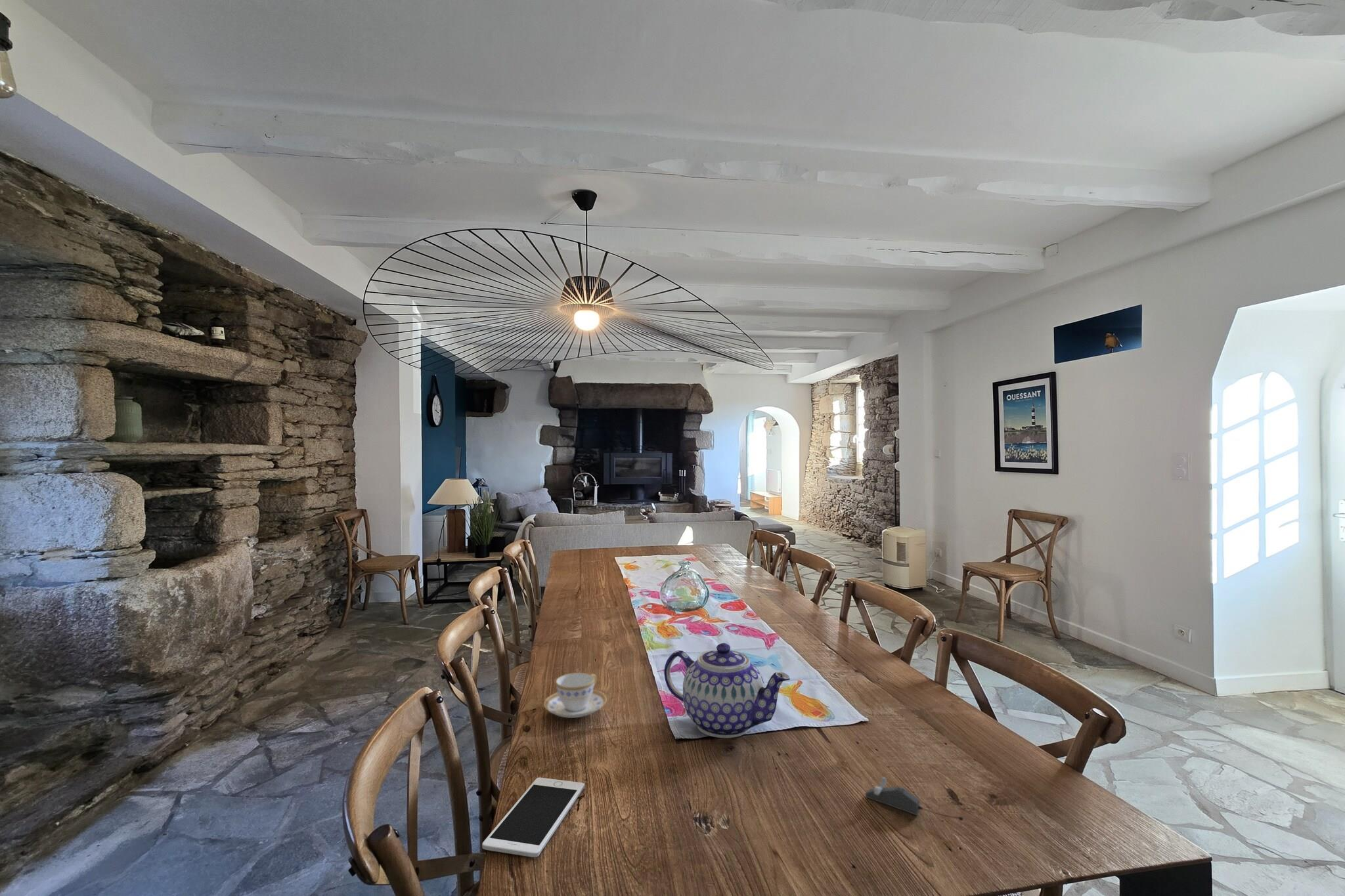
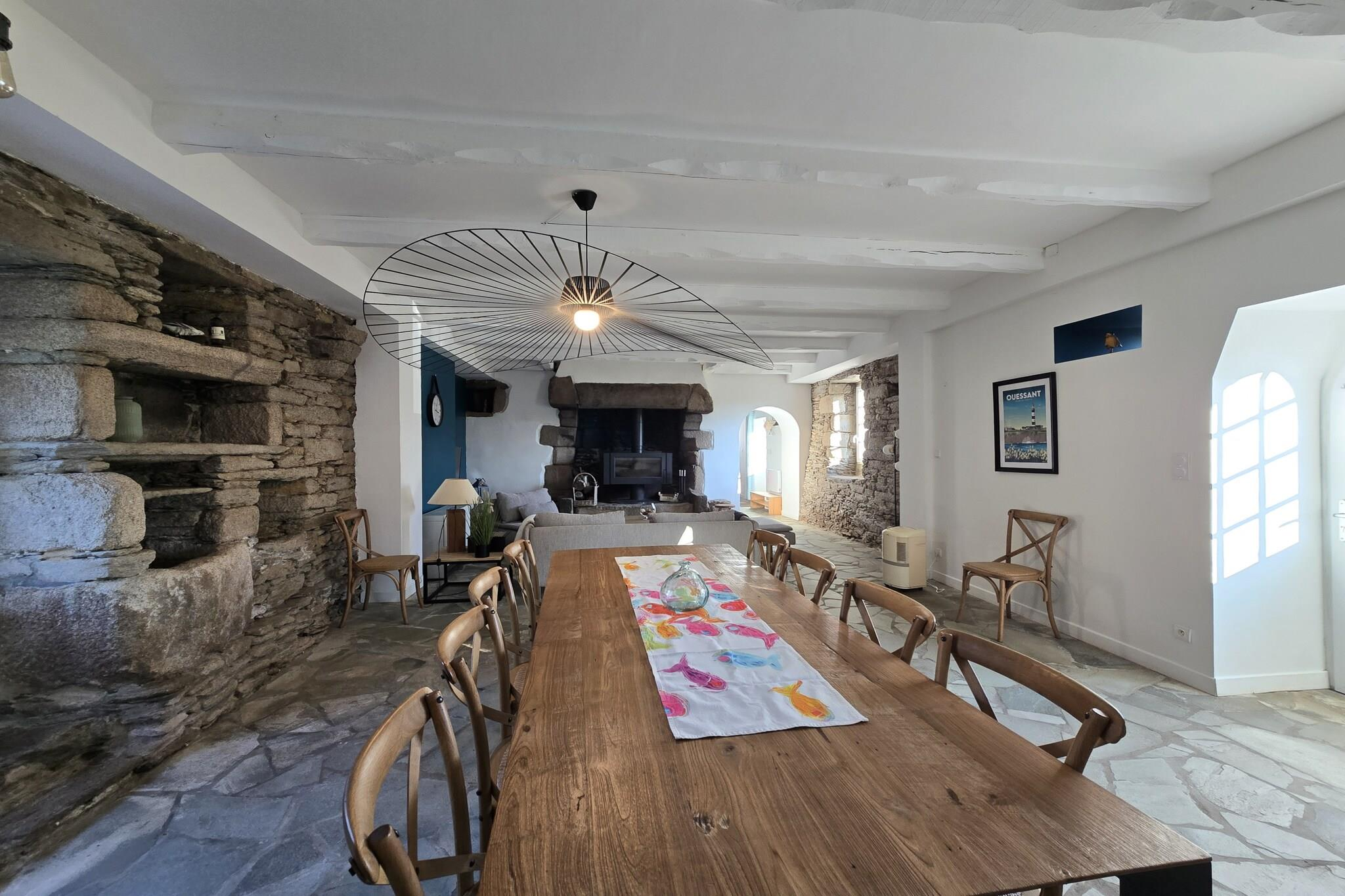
- teapot (724, 684)
- computer mouse (912, 802)
- cell phone (537, 813)
- teacup (575, 696)
